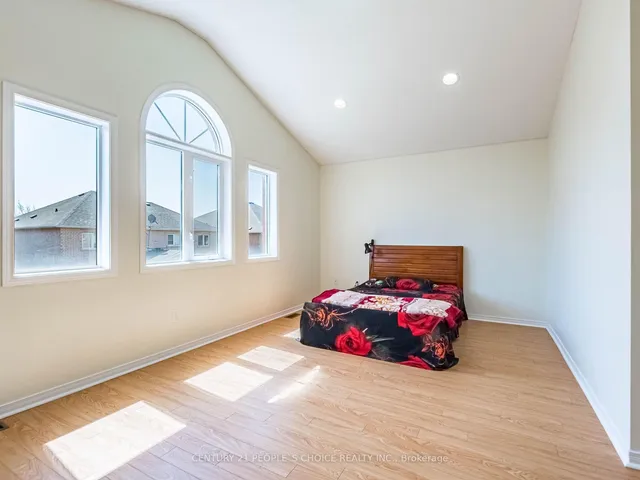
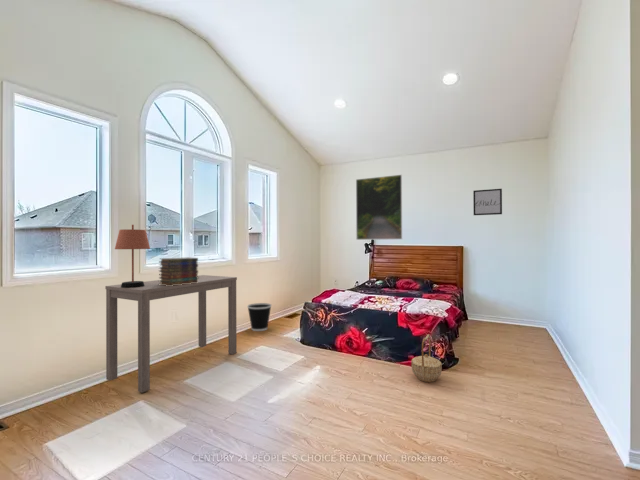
+ wall art (487, 202)
+ table lamp (132, 255)
+ desk (198, 322)
+ book stack (178, 270)
+ basket (426, 357)
+ wastebasket (259, 317)
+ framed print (378, 208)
